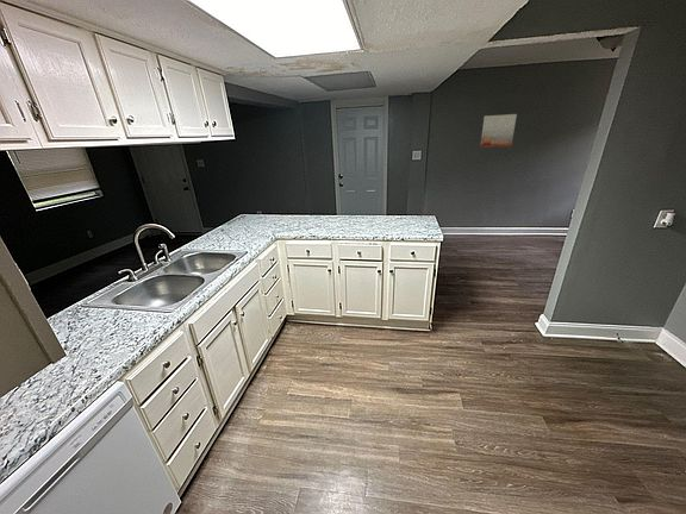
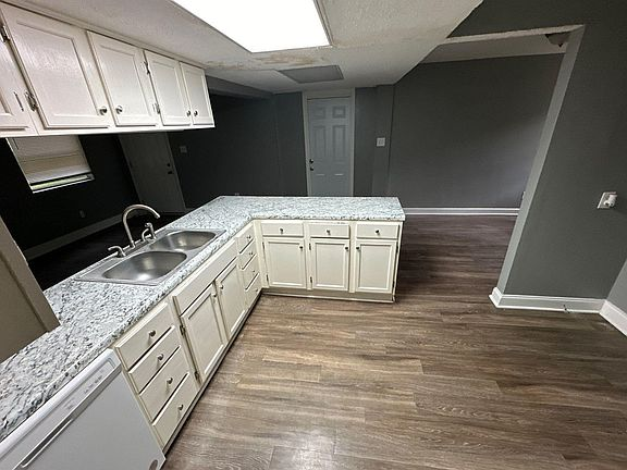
- wall art (498, 131)
